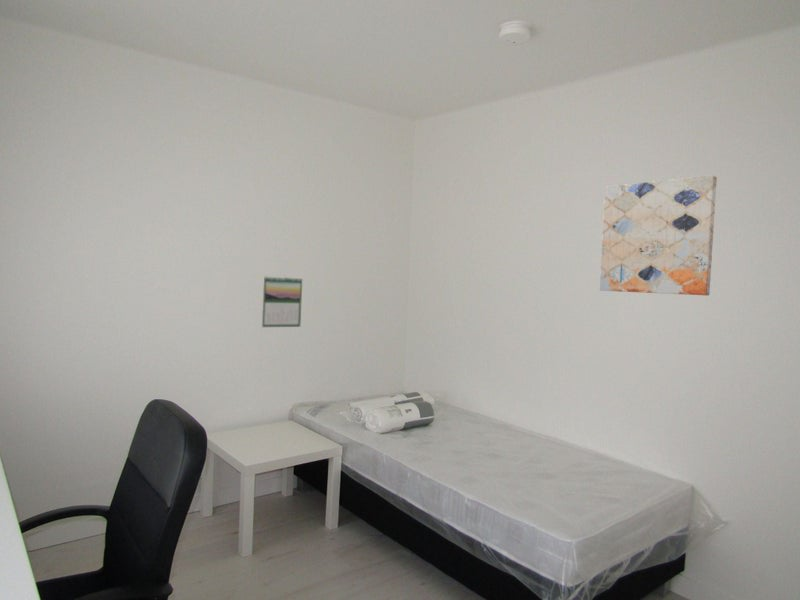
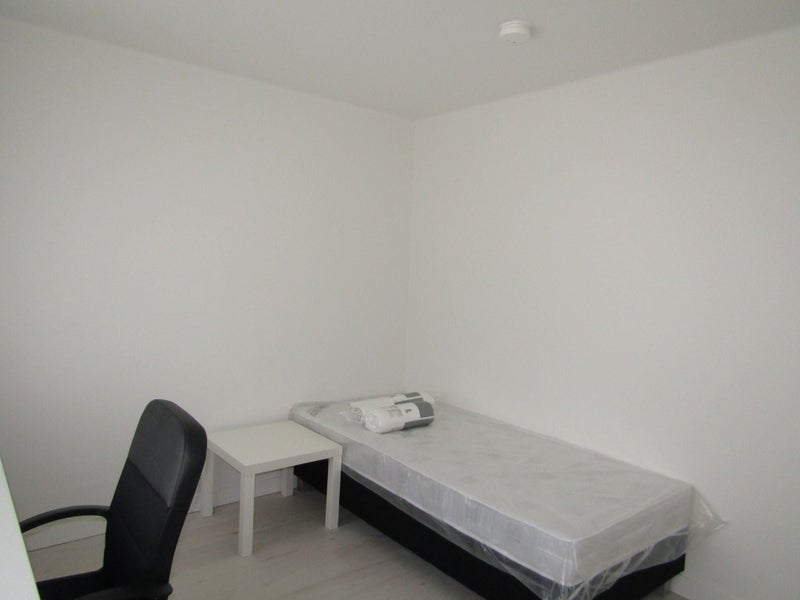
- wall art (654, 237)
- calendar (282, 301)
